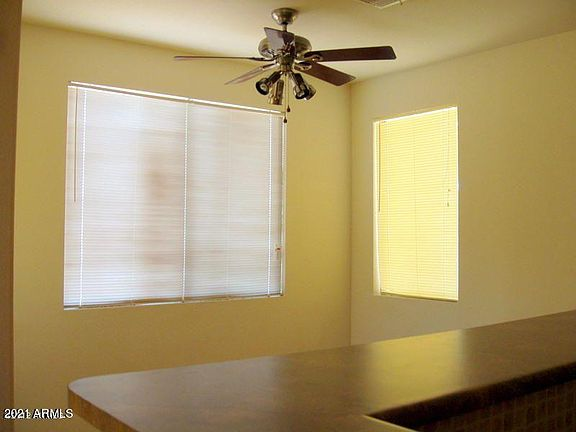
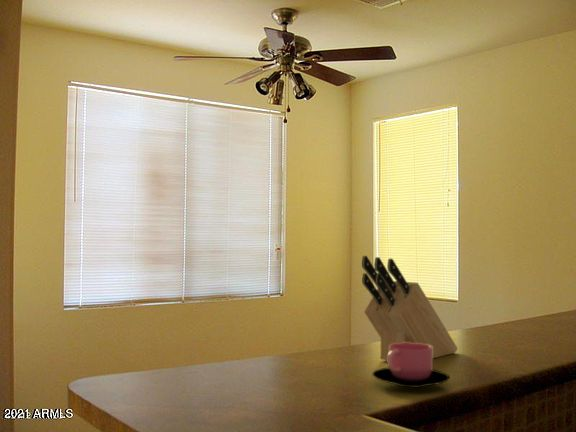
+ cup (410, 365)
+ knife block (407, 306)
